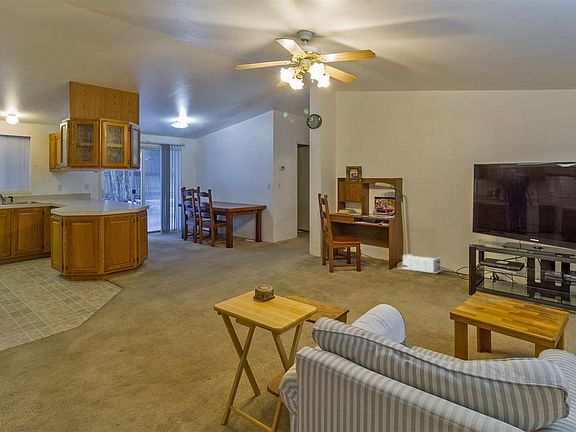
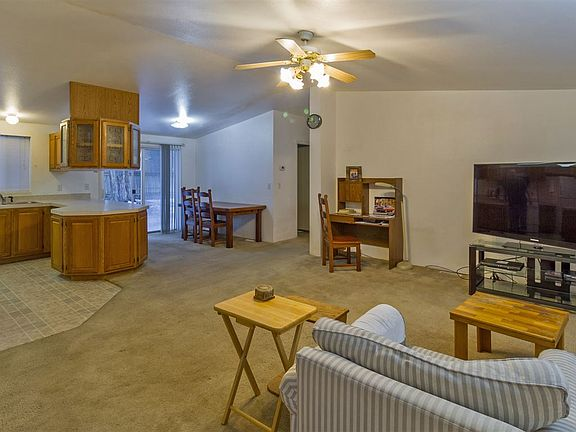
- storage bin (418, 262)
